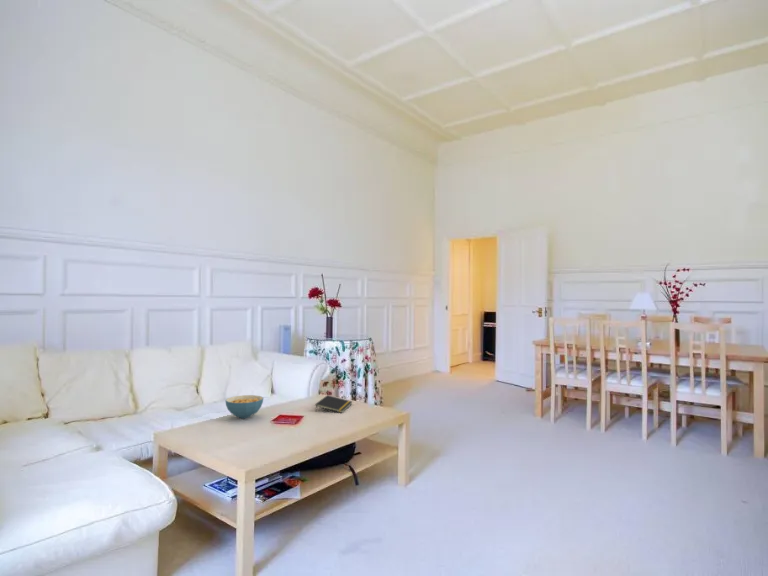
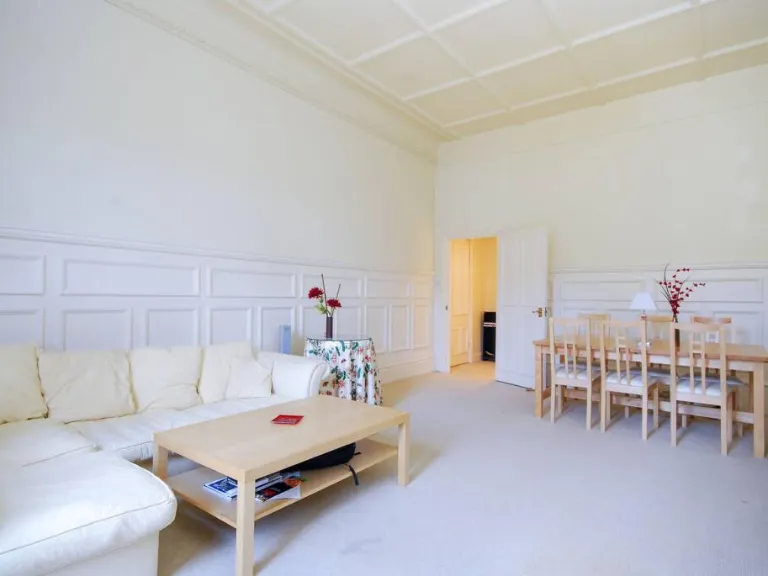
- notepad (334, 403)
- cereal bowl (244, 407)
